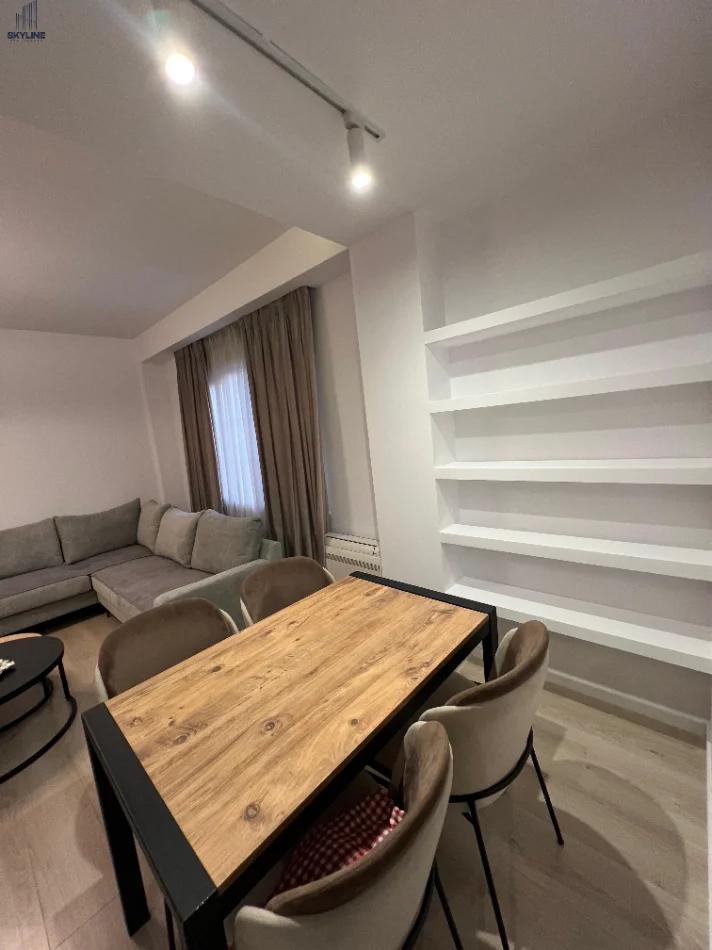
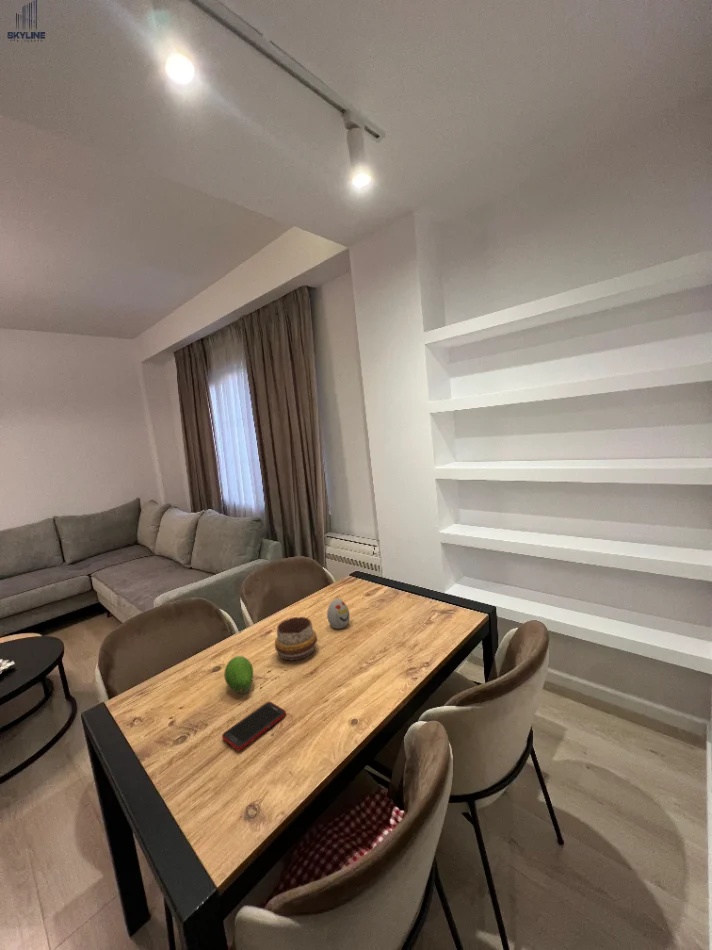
+ fruit (240, 673)
+ decorative bowl (295, 638)
+ cell phone (255, 724)
+ decorative egg (338, 612)
